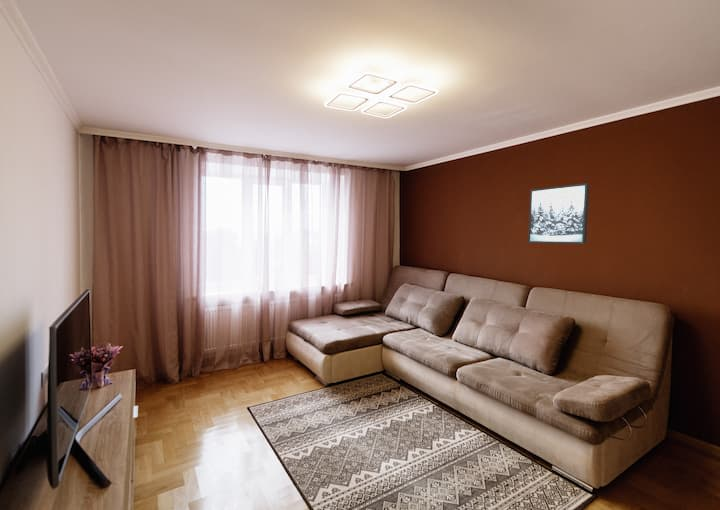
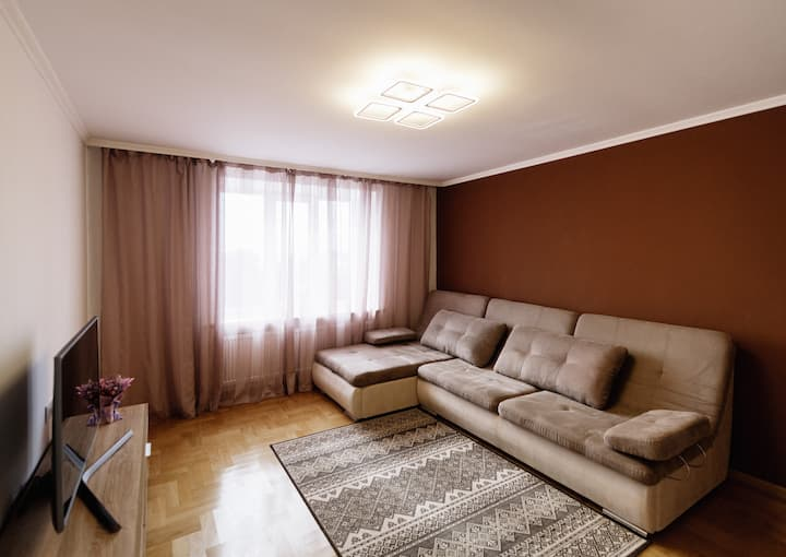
- wall art (556, 215)
